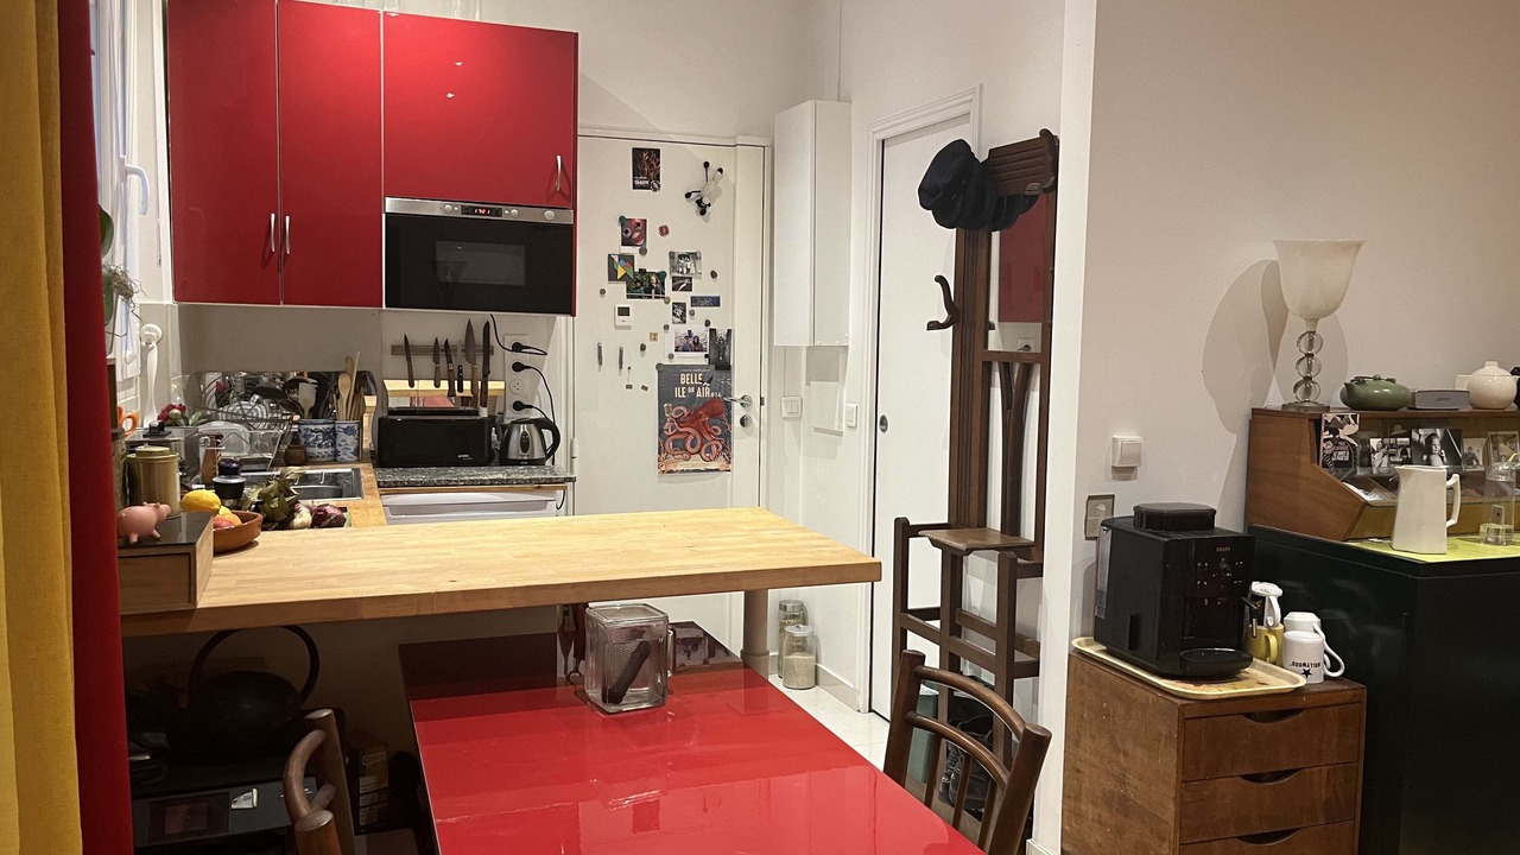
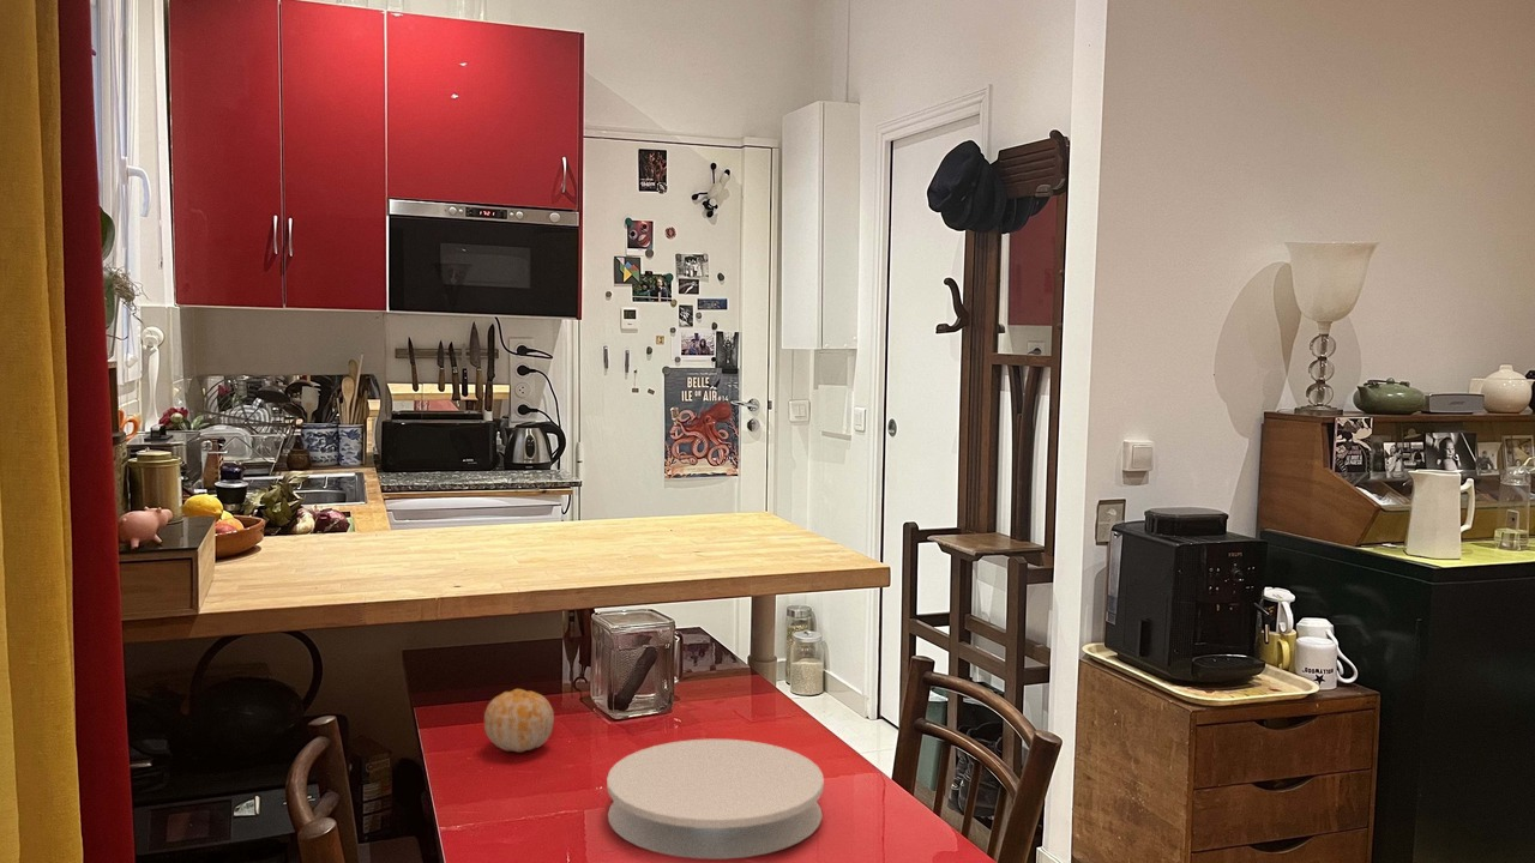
+ plate (715, 793)
+ fruit (518, 720)
